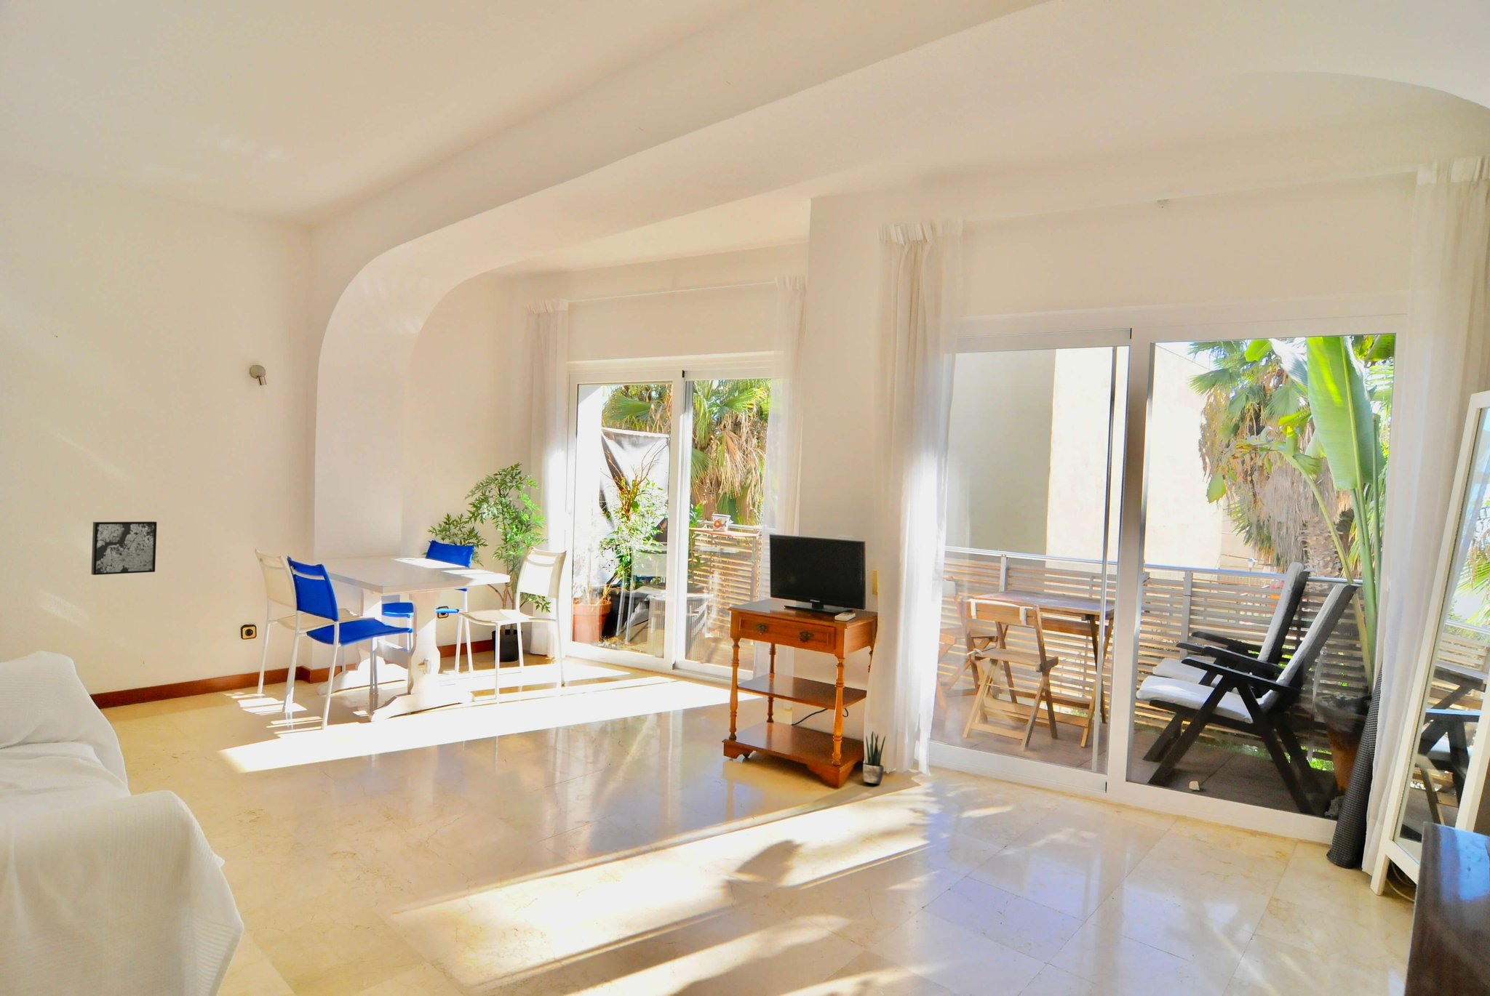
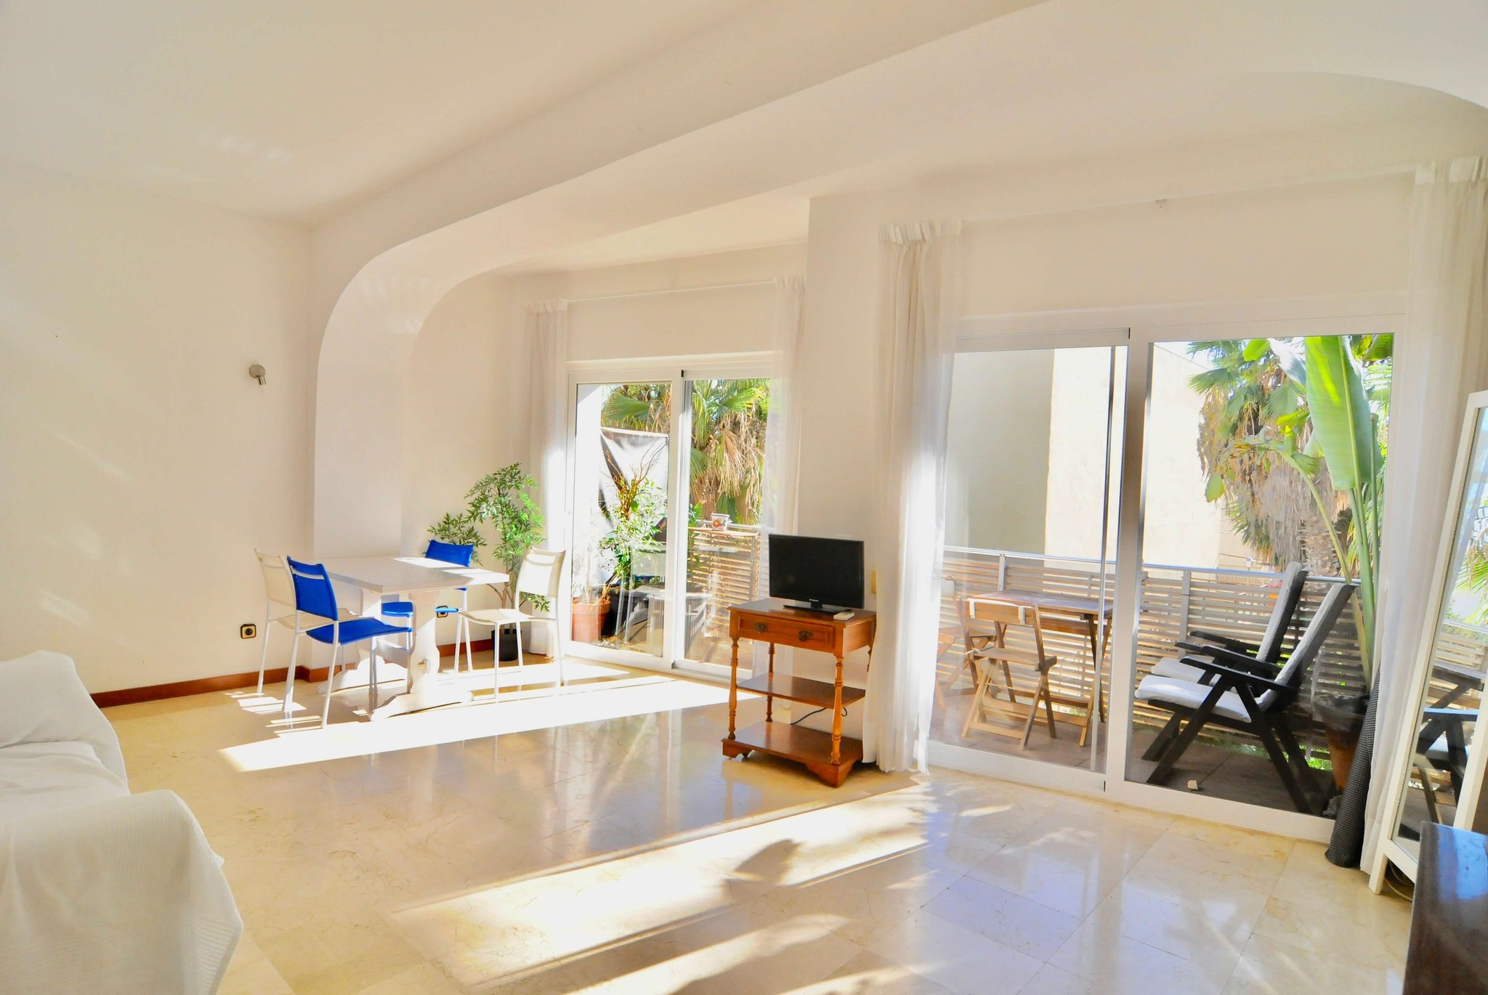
- potted plant (874, 756)
- wall art (125, 547)
